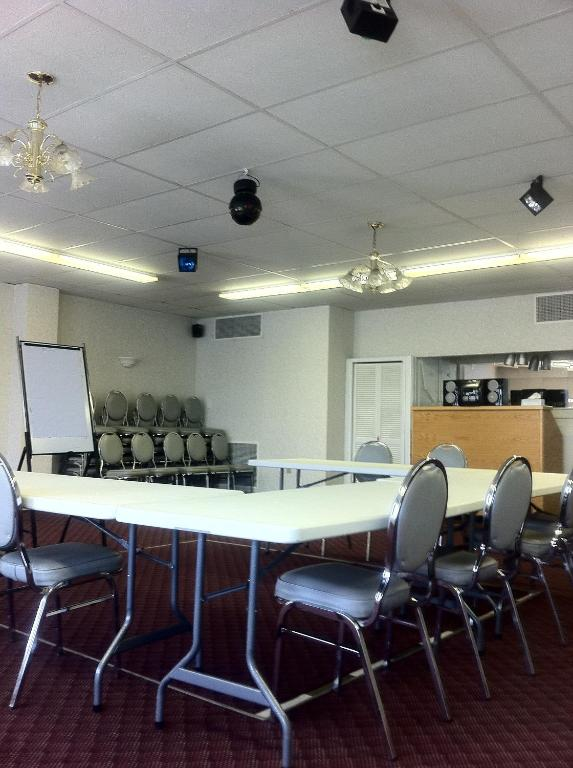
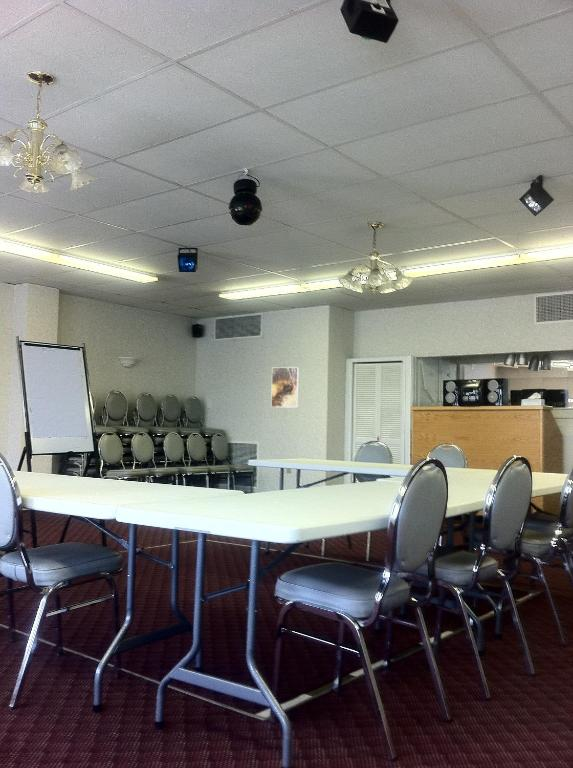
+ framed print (284, 387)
